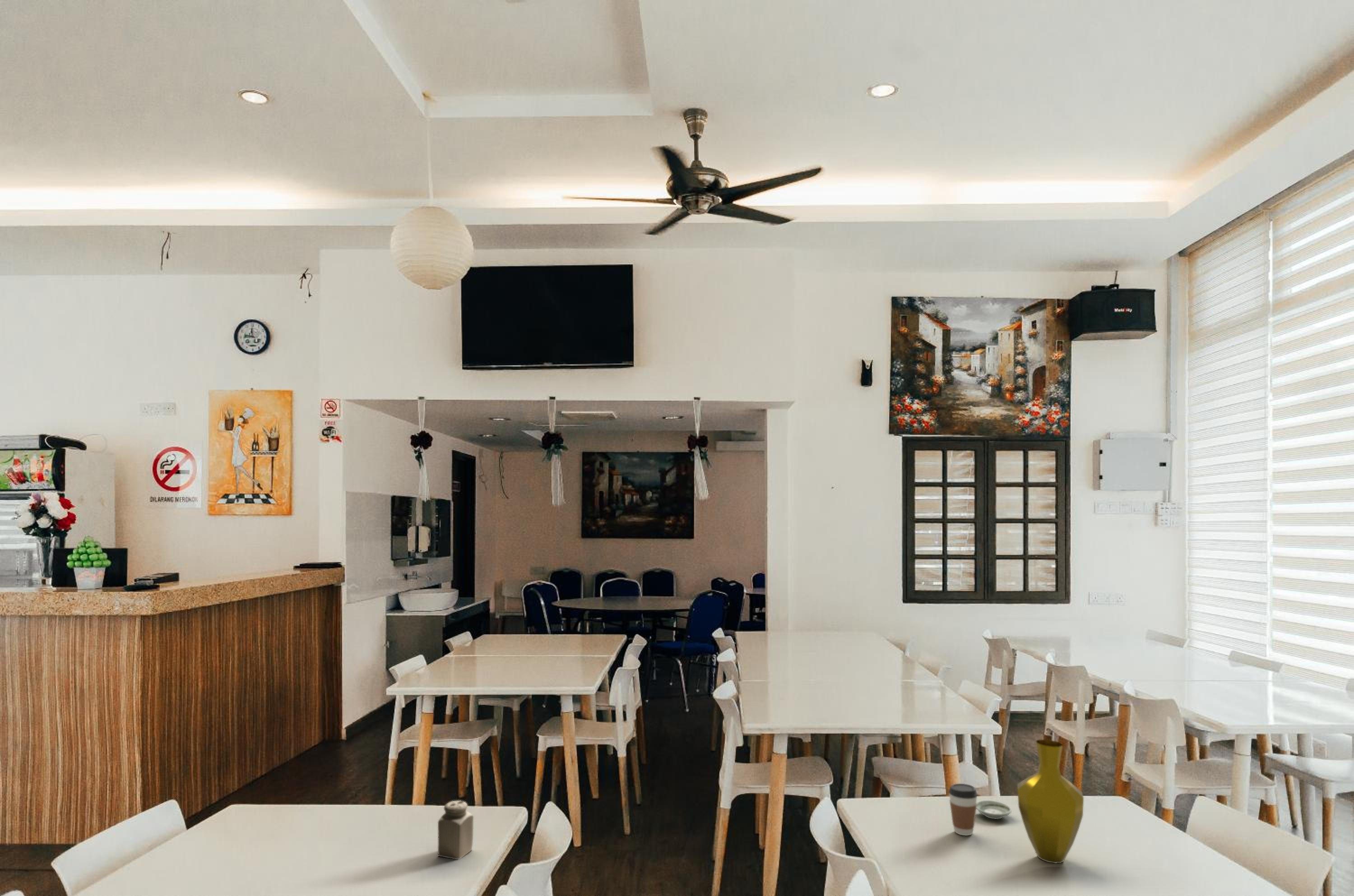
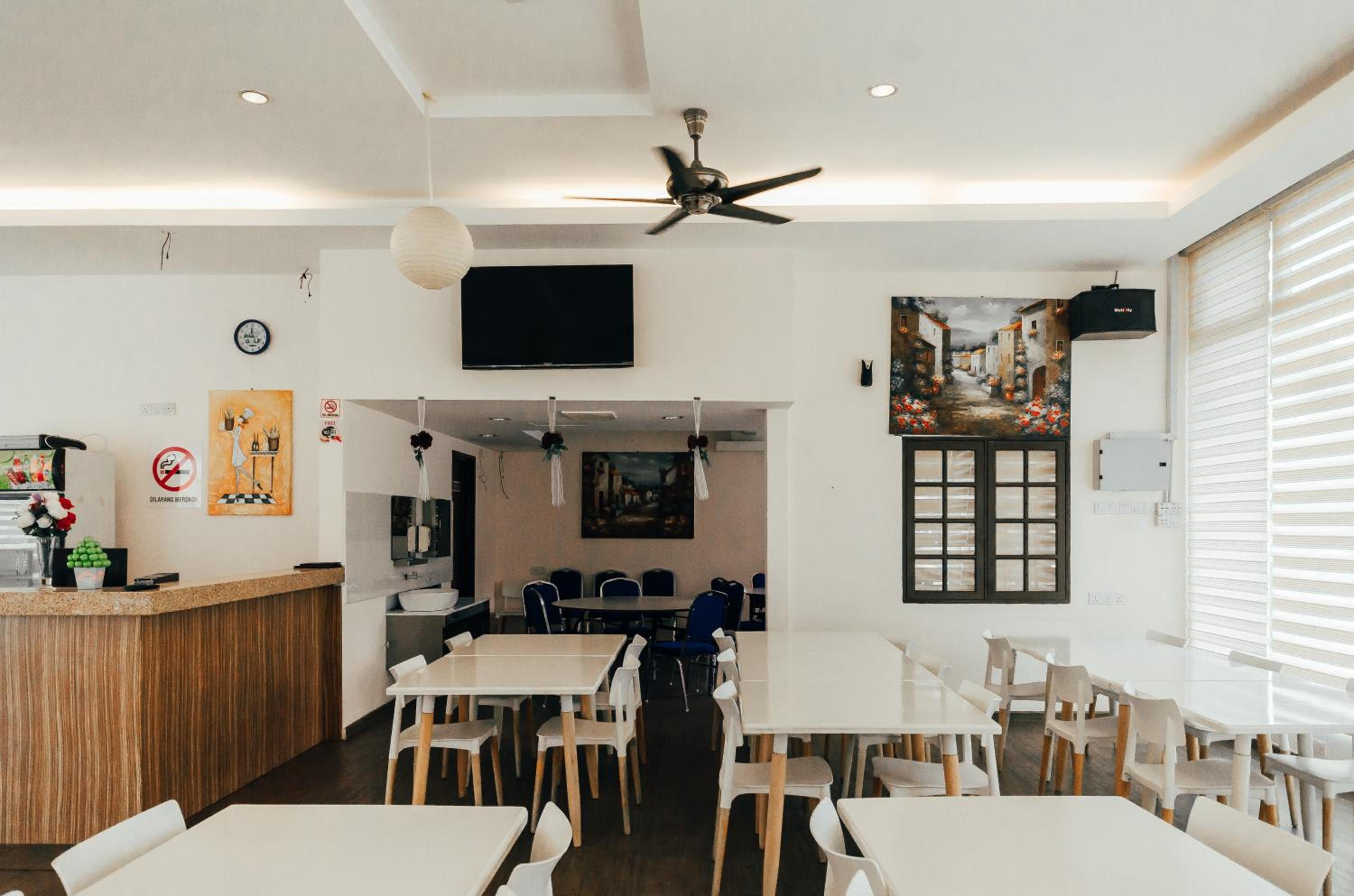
- salt shaker (455, 828)
- coffee cup (963, 809)
- vase (1050, 800)
- saucer (993, 811)
